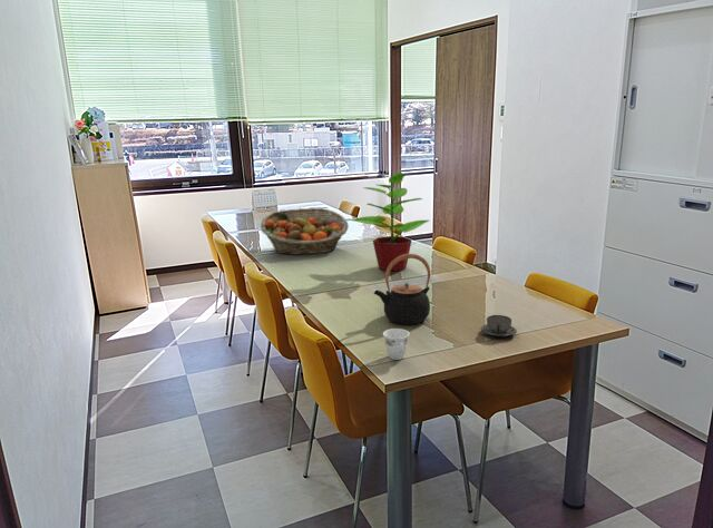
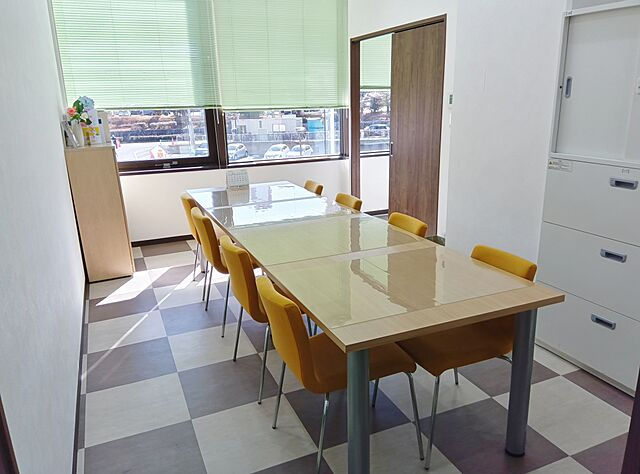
- potted plant (392, 218)
- teacup (498, 325)
- teapot (402, 286)
- teacup (397, 345)
- fruit basket (304, 231)
